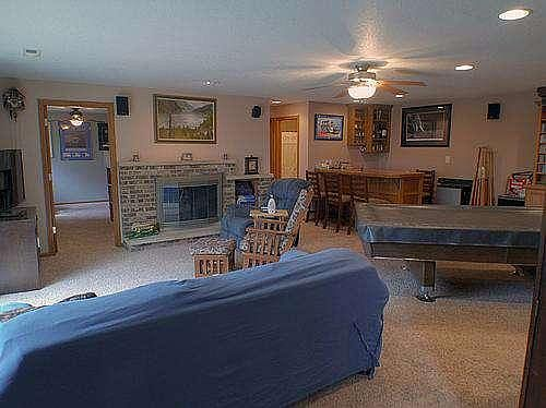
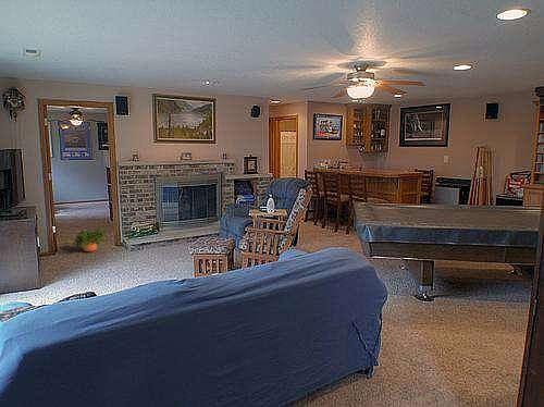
+ potted plant (89, 239)
